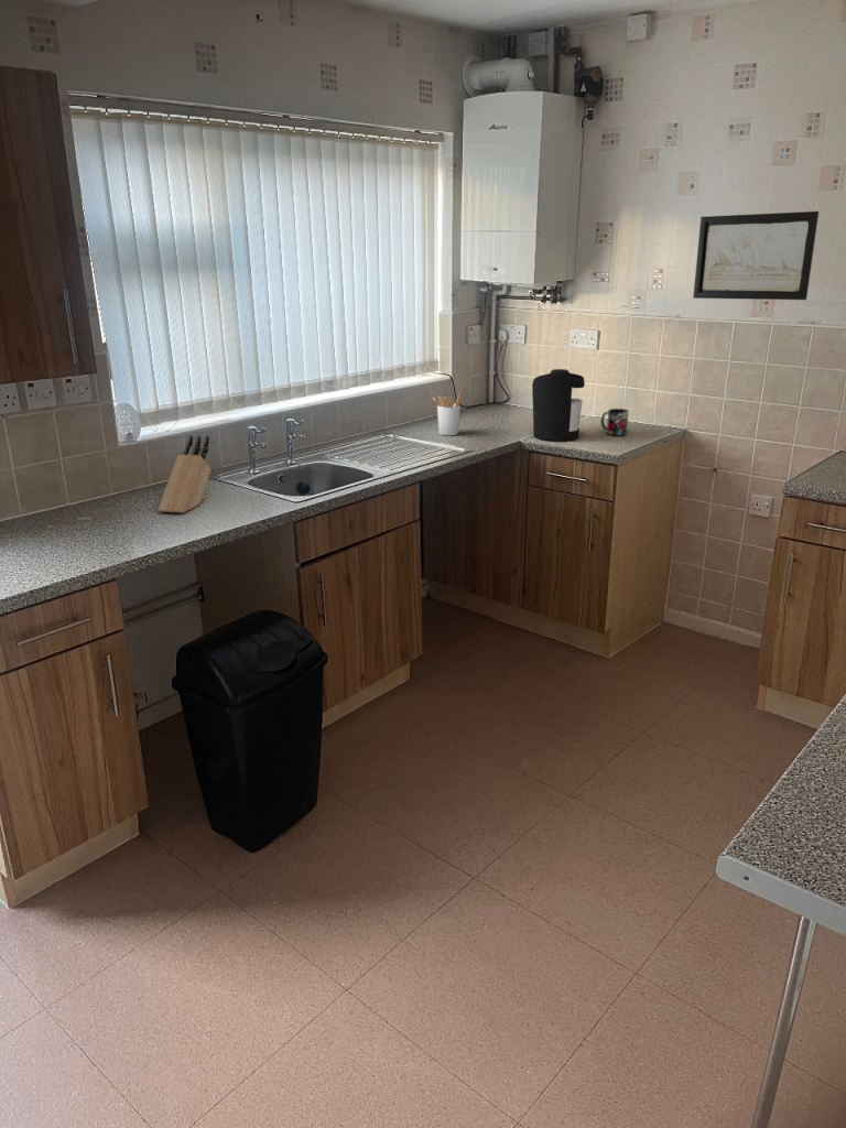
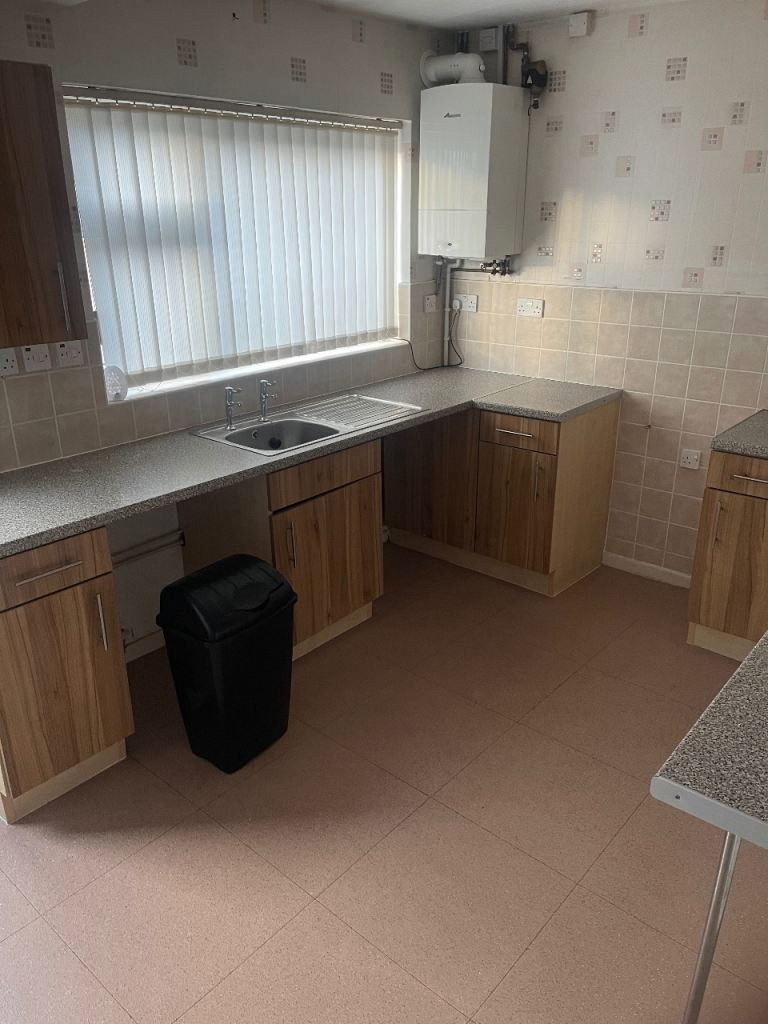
- utensil holder (447, 413)
- coffee maker (556, 401)
- wall art (752, 257)
- knife block (186, 471)
- mug (614, 421)
